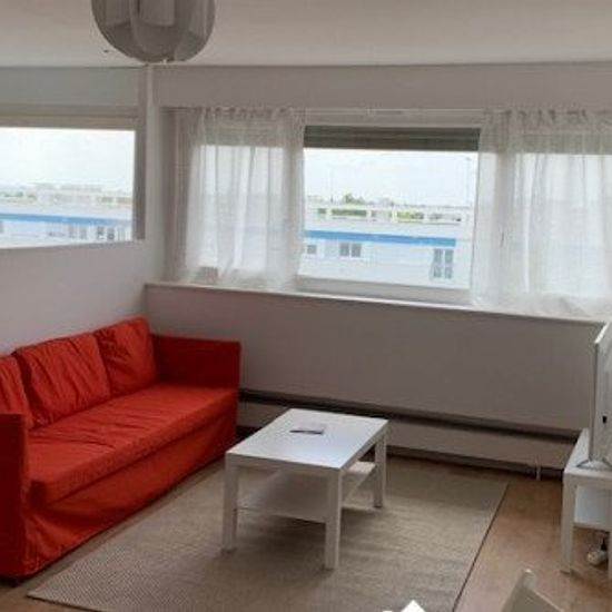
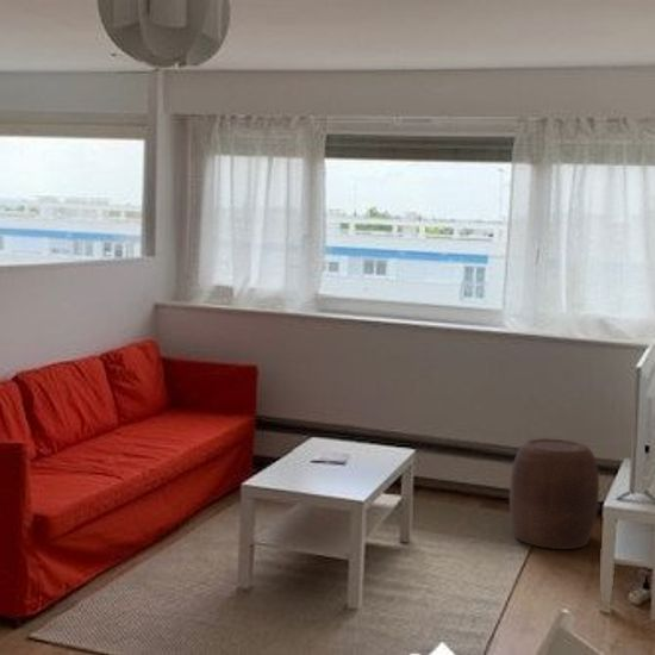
+ stool (554, 491)
